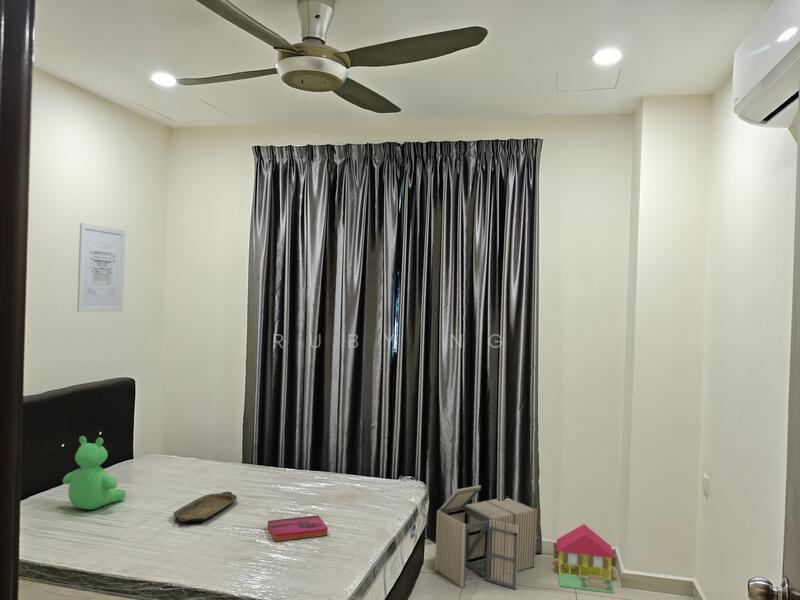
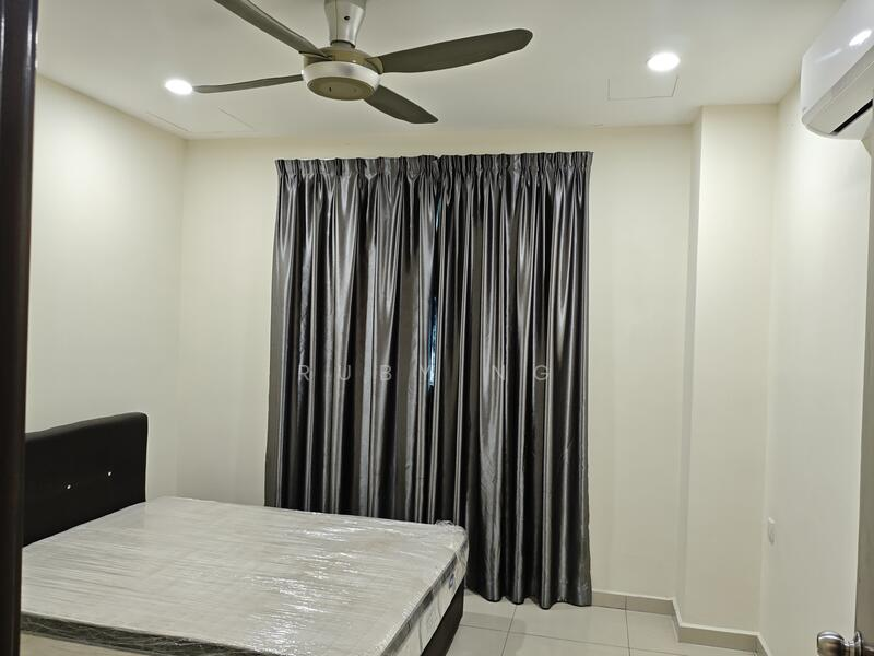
- wall art (102, 269)
- storage bin (486, 525)
- toy house (585, 555)
- serving tray (206, 507)
- hardback book (297, 527)
- teddy bear (97, 469)
